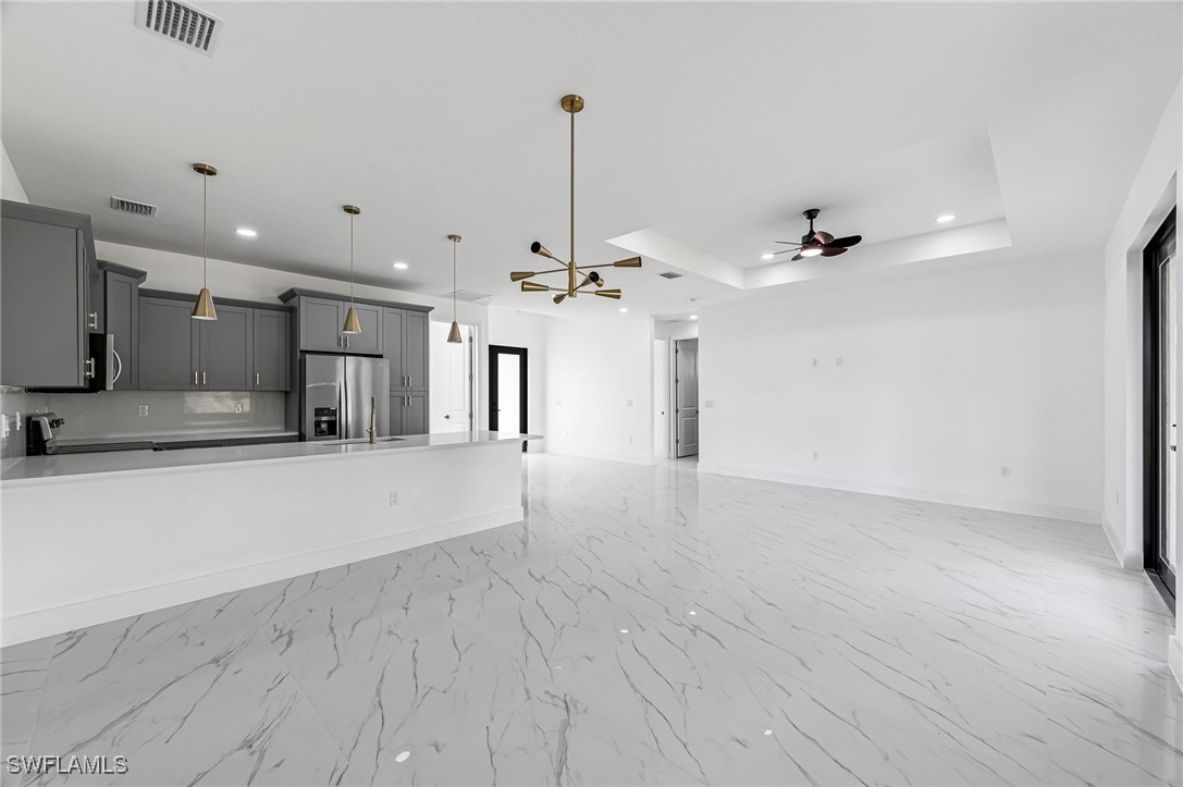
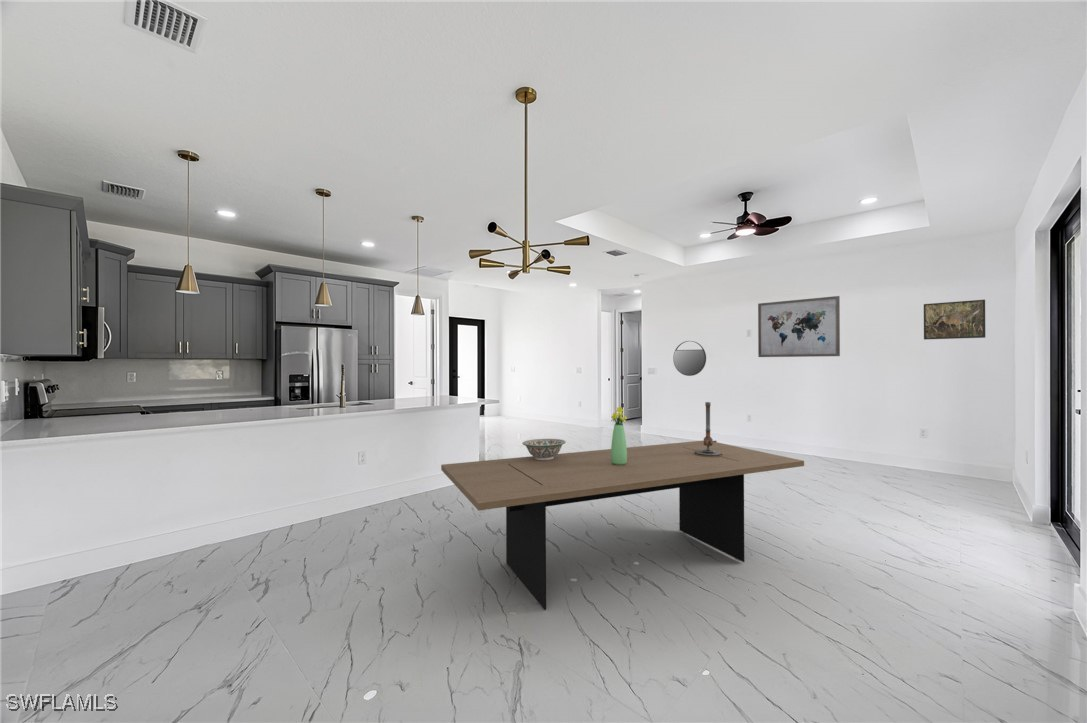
+ wall art (796, 328)
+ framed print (953, 320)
+ home mirror (689, 358)
+ bouquet (618, 435)
+ dining table (624, 495)
+ decorative bowl (544, 449)
+ candlestick (708, 428)
